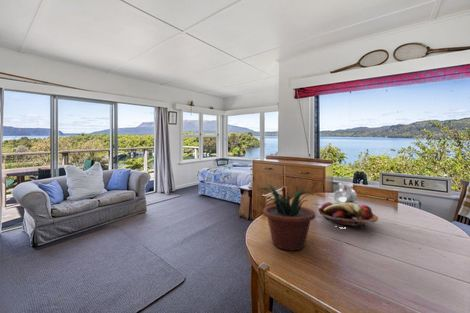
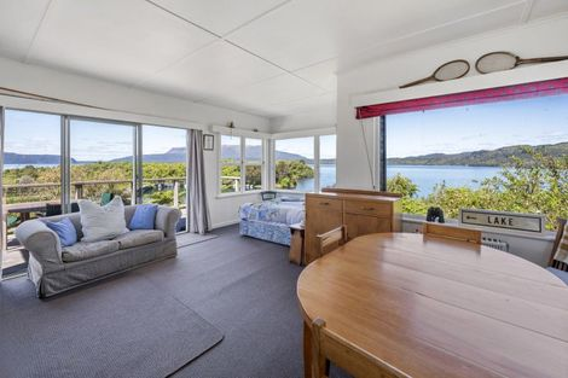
- fruit basket (347, 212)
- pipe fitting (345, 192)
- potted plant (286, 216)
